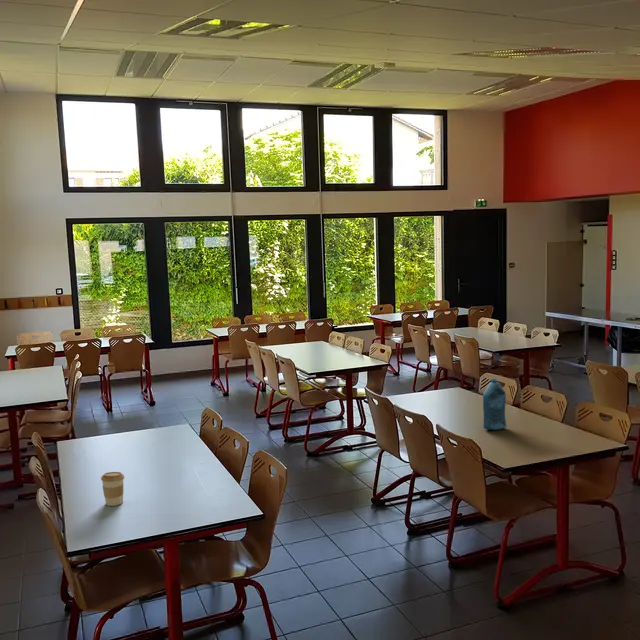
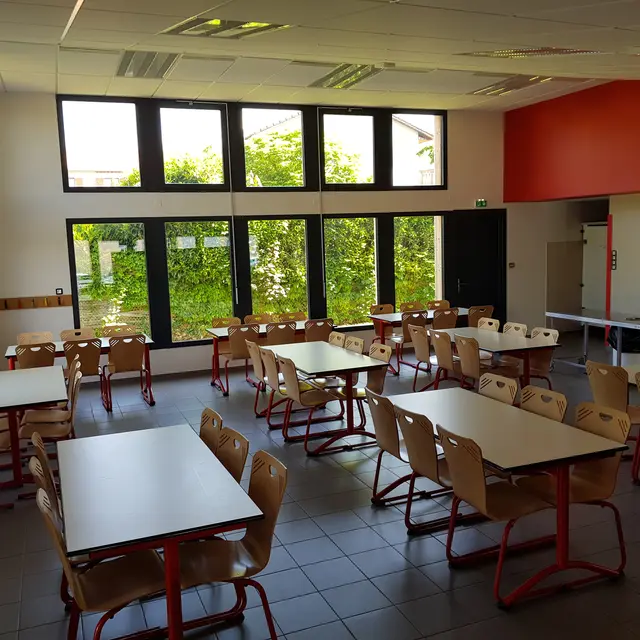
- bottle (494, 404)
- coffee cup (113, 487)
